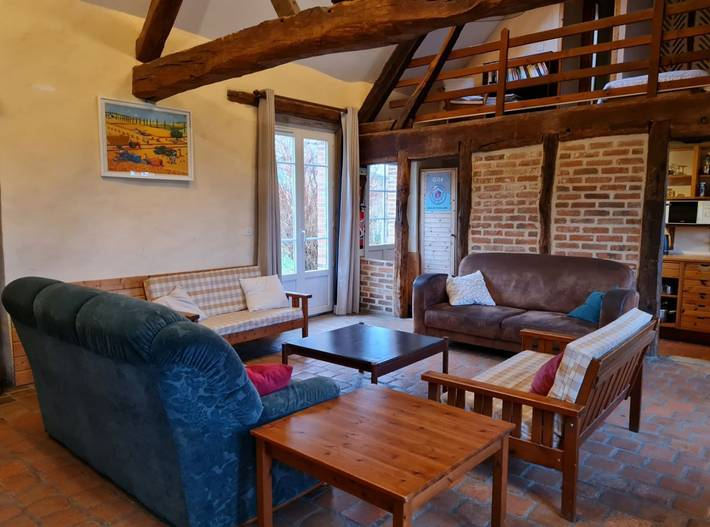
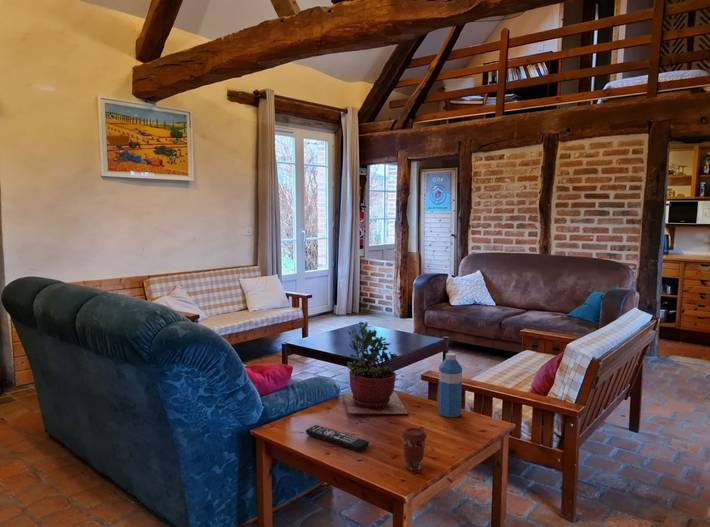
+ coffee cup (413, 448)
+ succulent plant (373, 364)
+ remote control (336, 438)
+ water bottle (450, 383)
